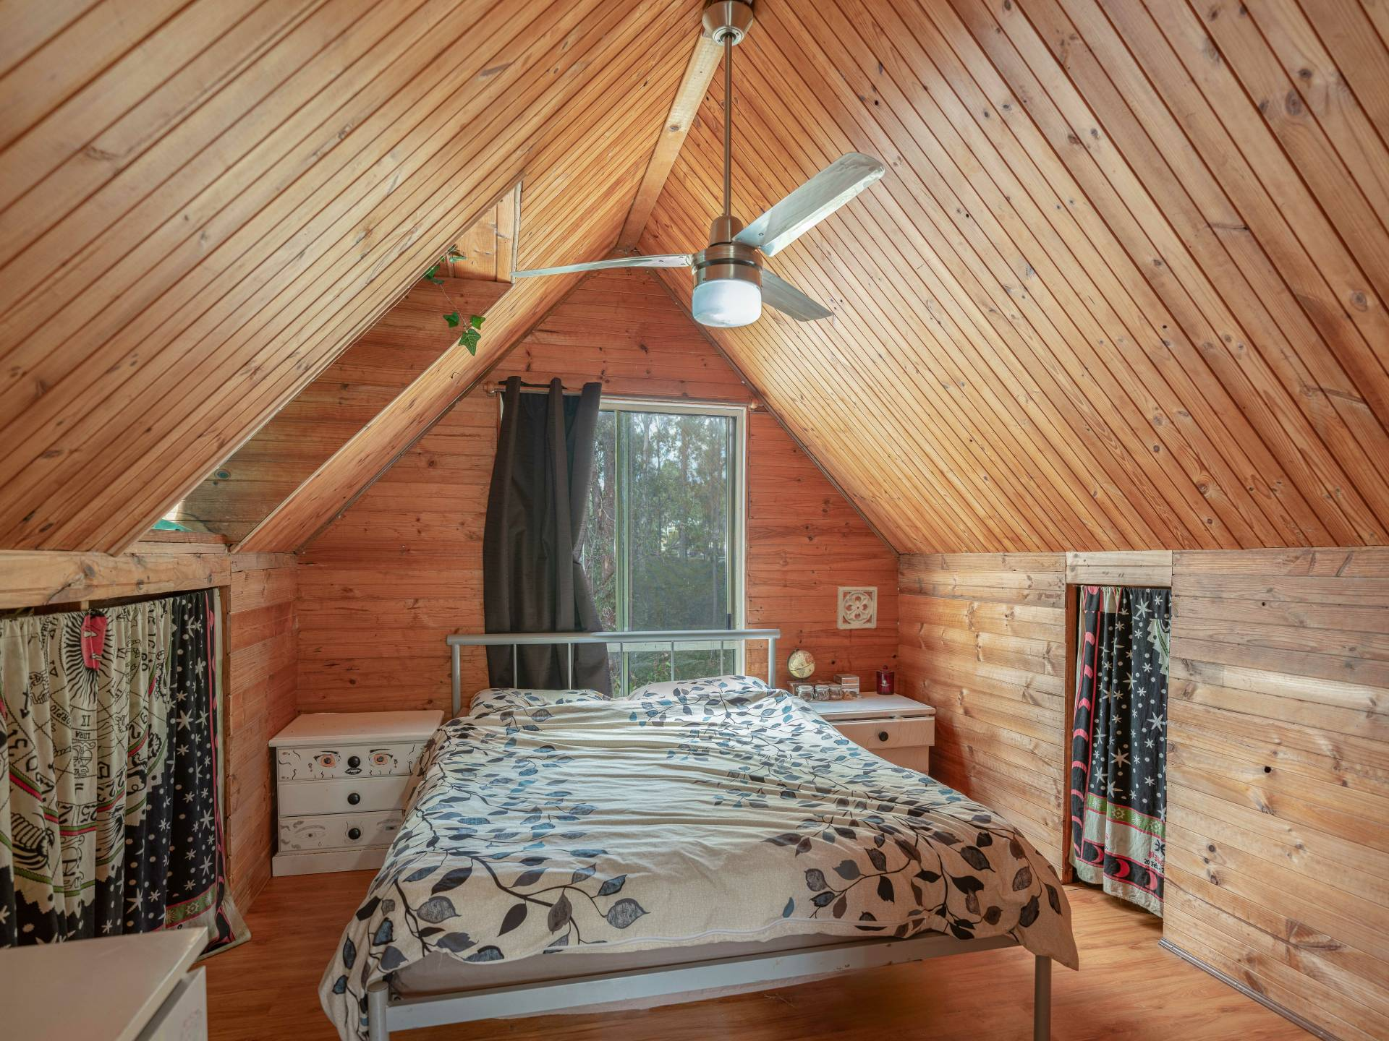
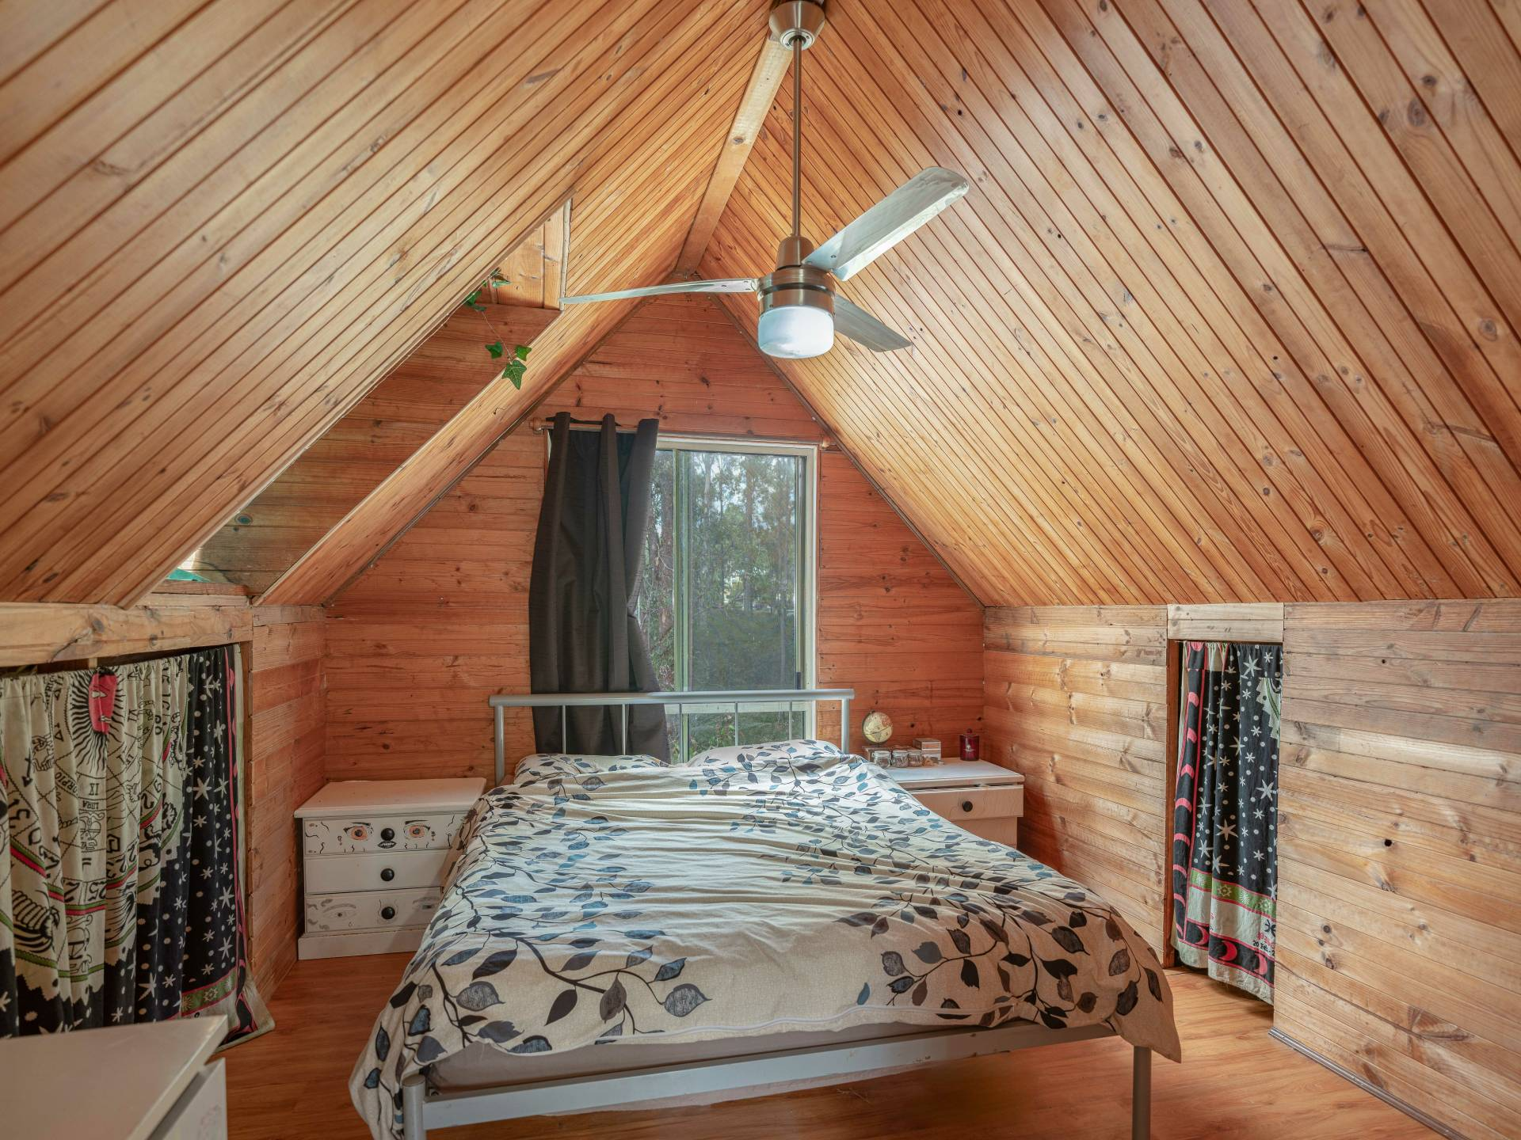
- wall ornament (856, 607)
